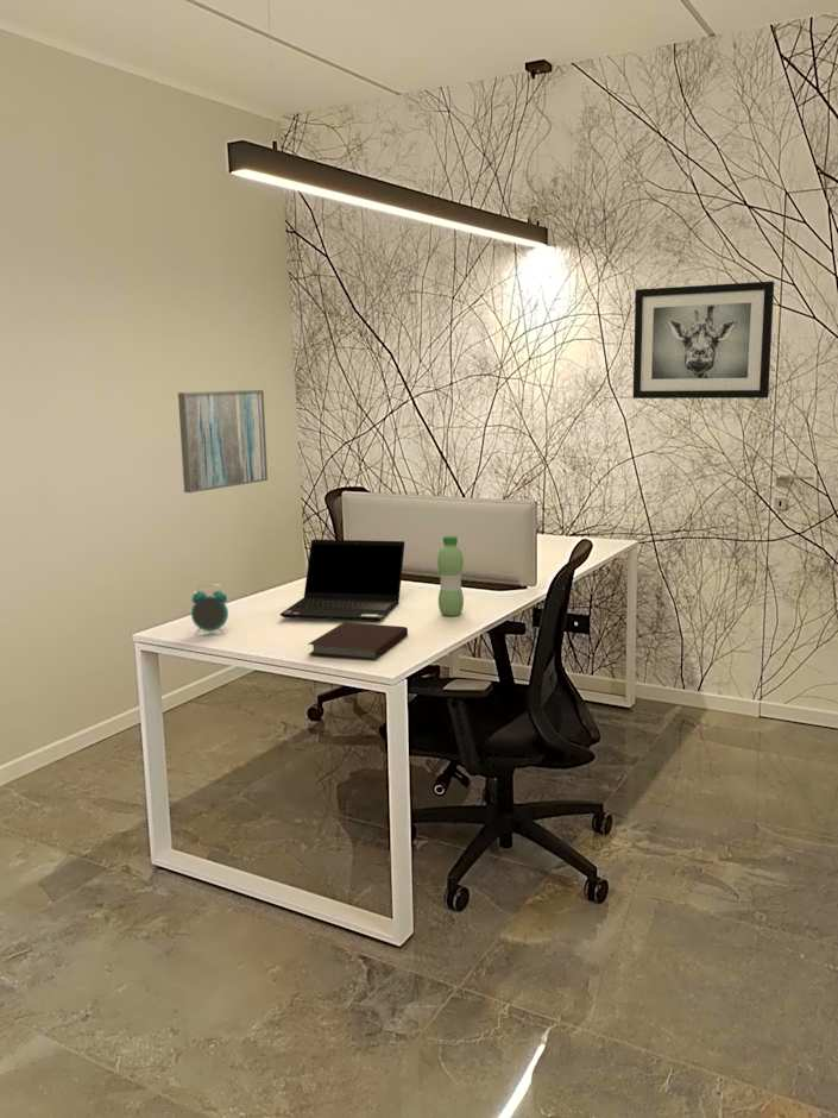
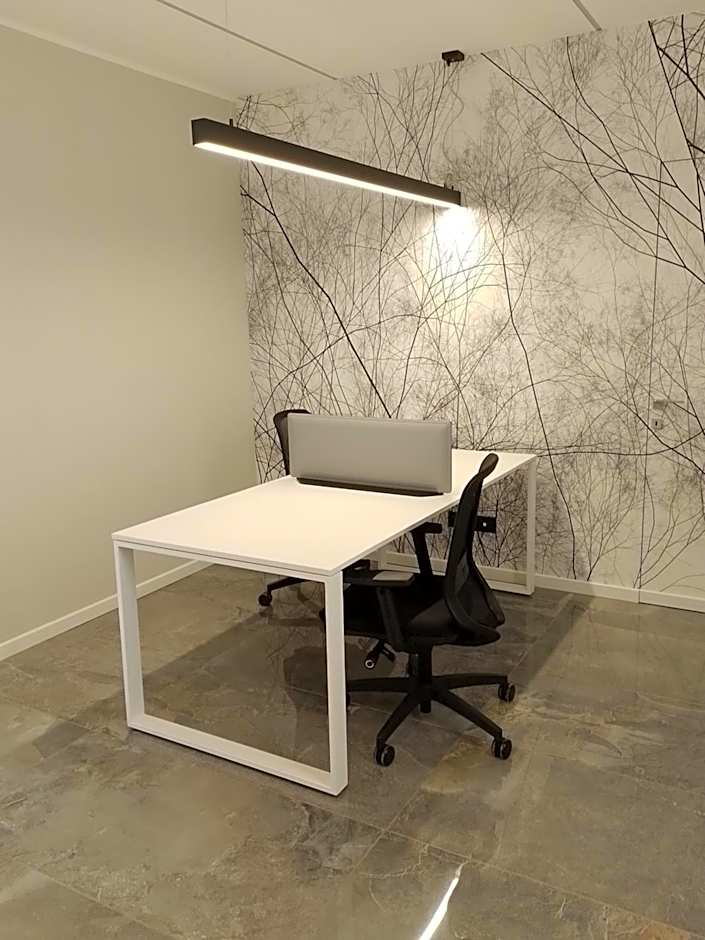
- wall art (225, 439)
- alarm clock (209, 609)
- notebook (359, 640)
- water bottle (450, 576)
- laptop computer (344, 578)
- wall art (700, 341)
